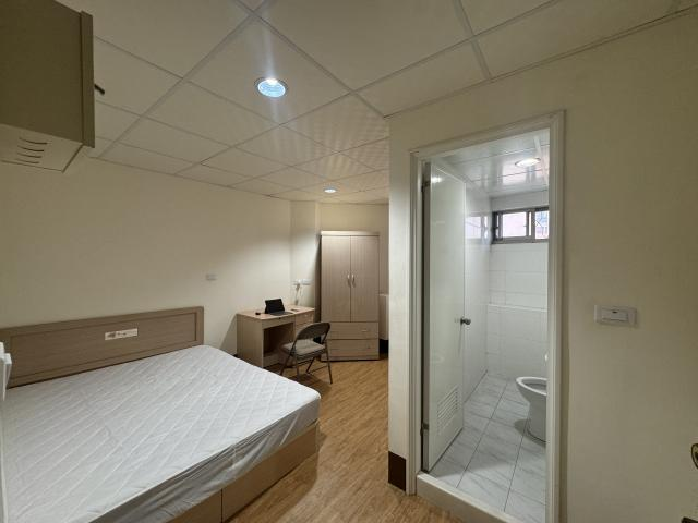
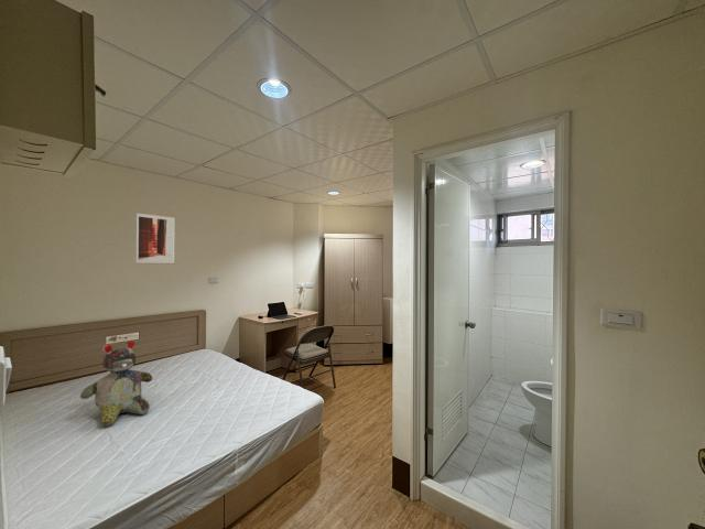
+ wall art (155, 239)
+ stuffed bear (121, 379)
